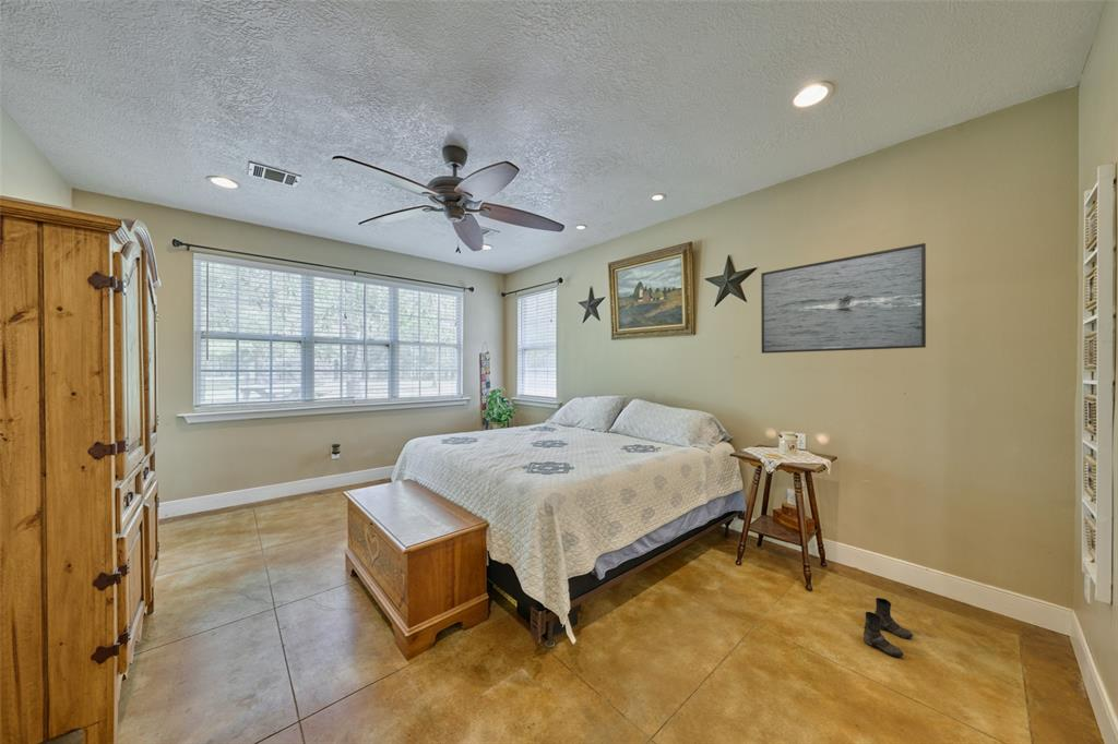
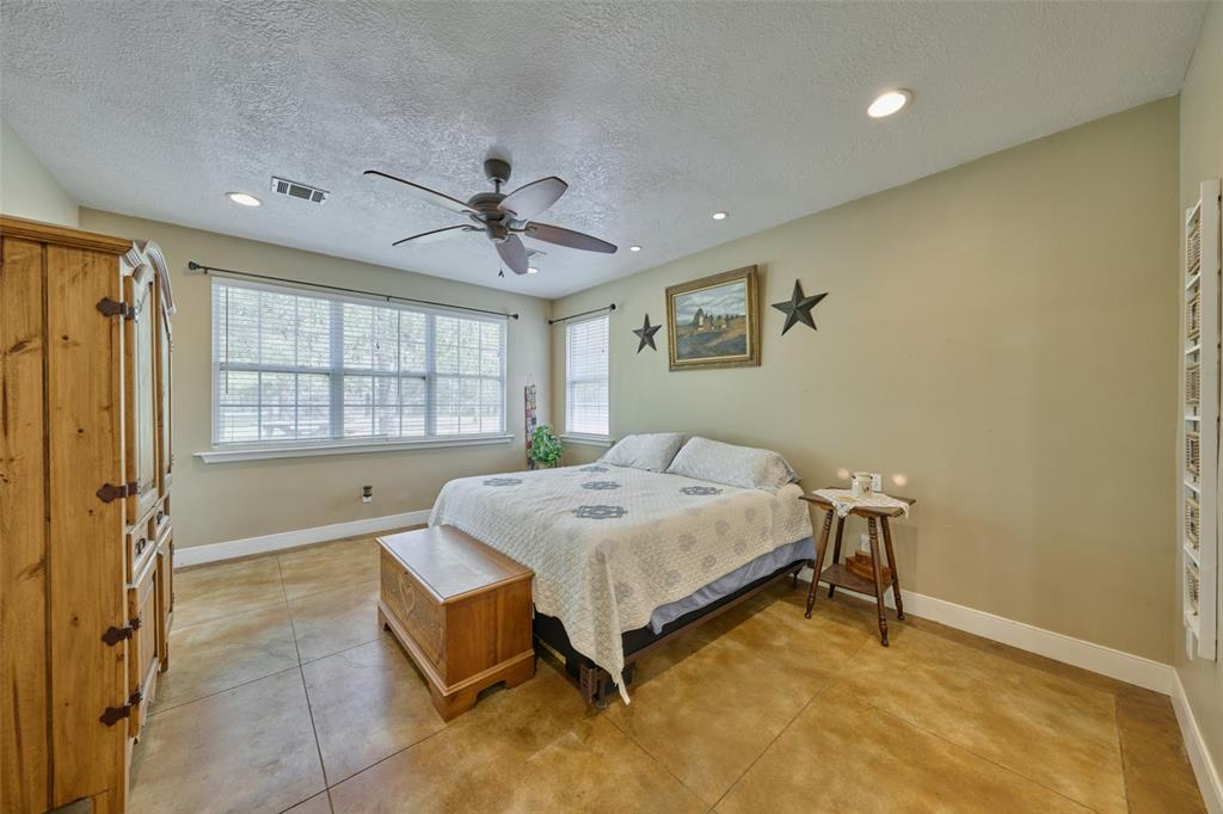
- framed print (832, 305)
- boots (888, 625)
